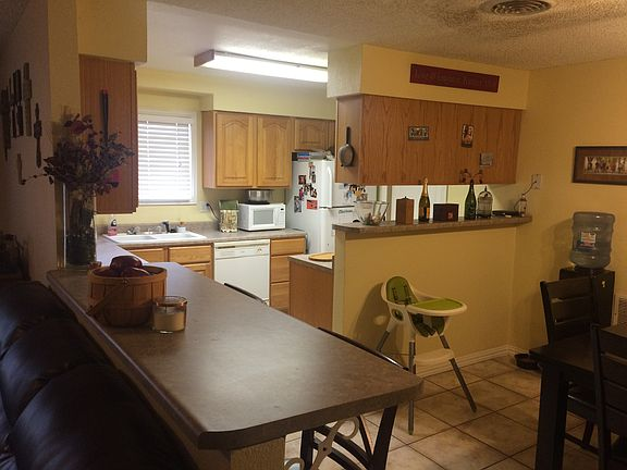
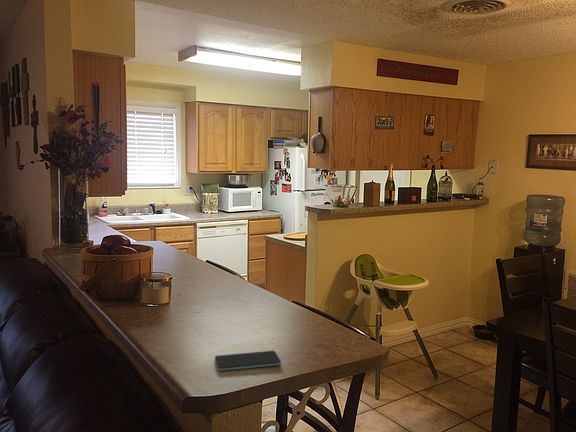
+ smartphone (247, 360)
